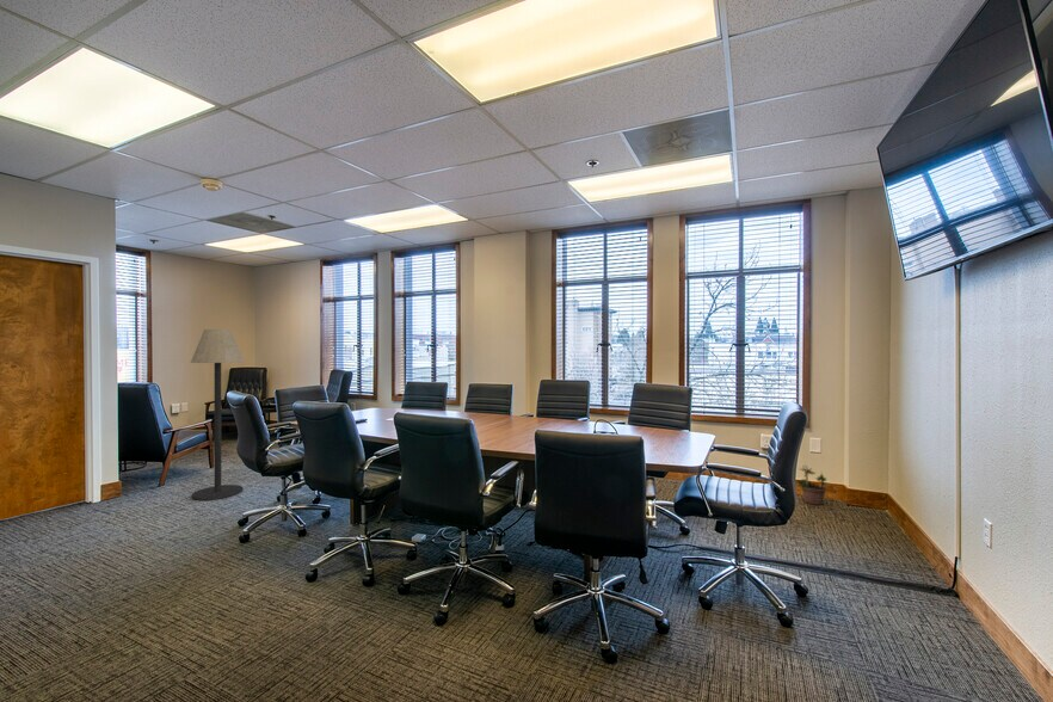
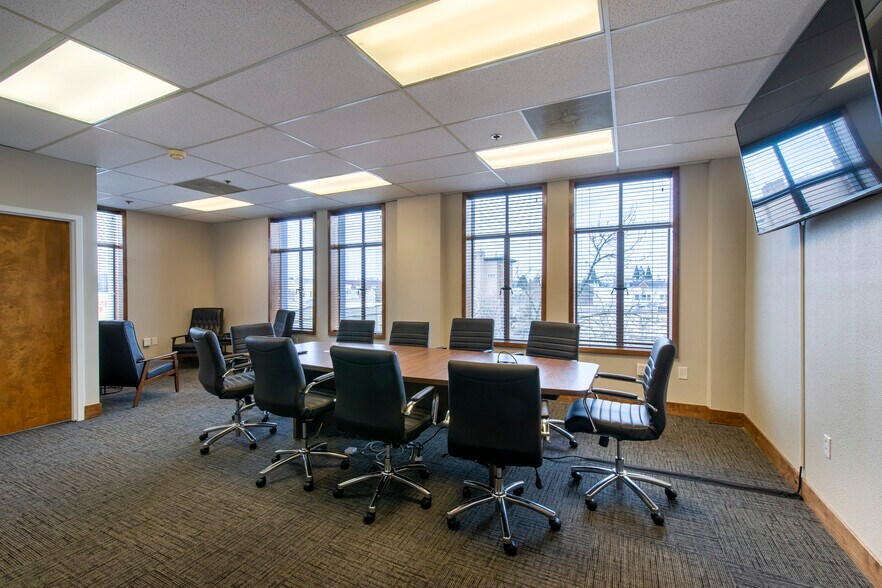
- floor lamp (217, 411)
- potted plant (812, 484)
